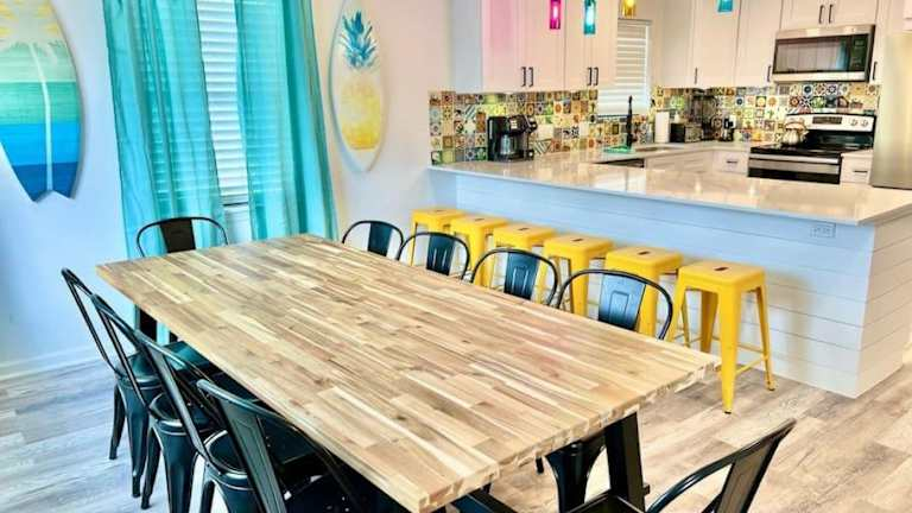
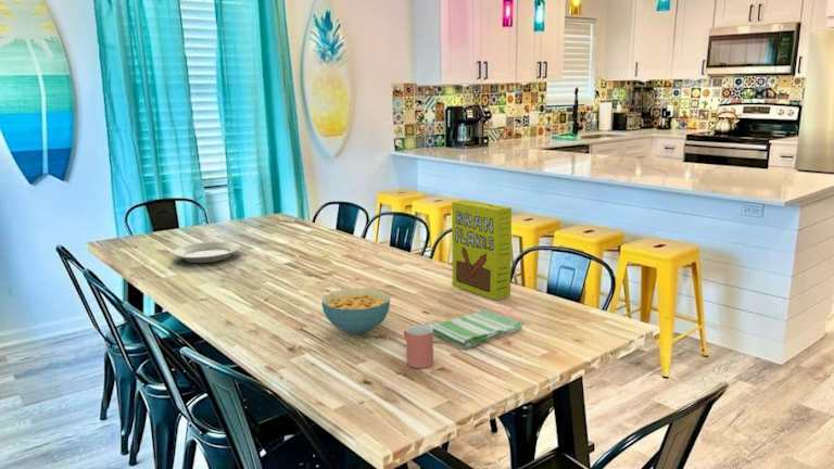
+ cereal box (480, 248)
+ plate (207, 253)
+ cup (416, 344)
+ cereal bowl (356, 314)
+ dish towel (475, 326)
